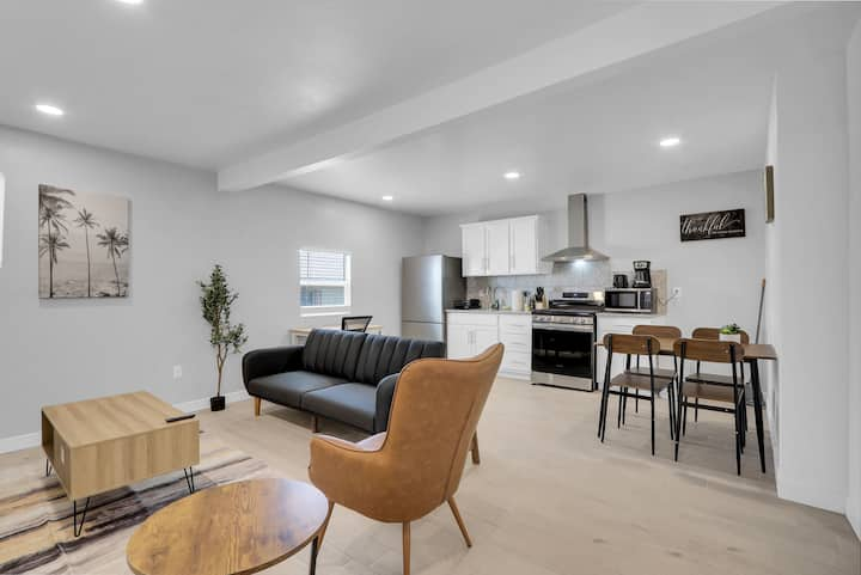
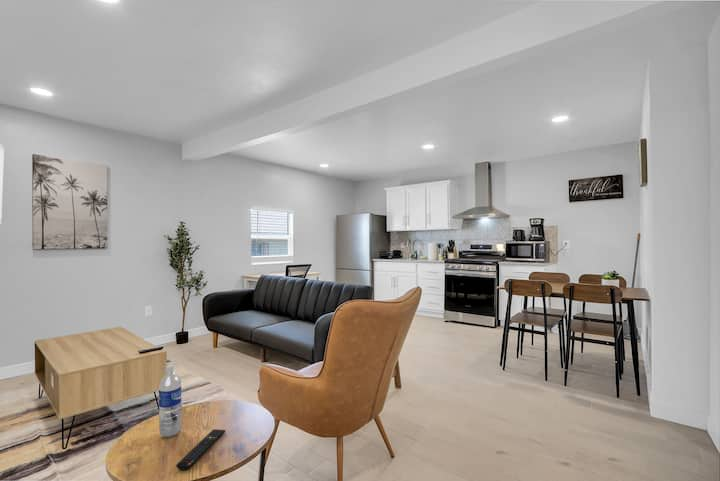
+ water bottle (170, 399)
+ remote control (202, 448)
